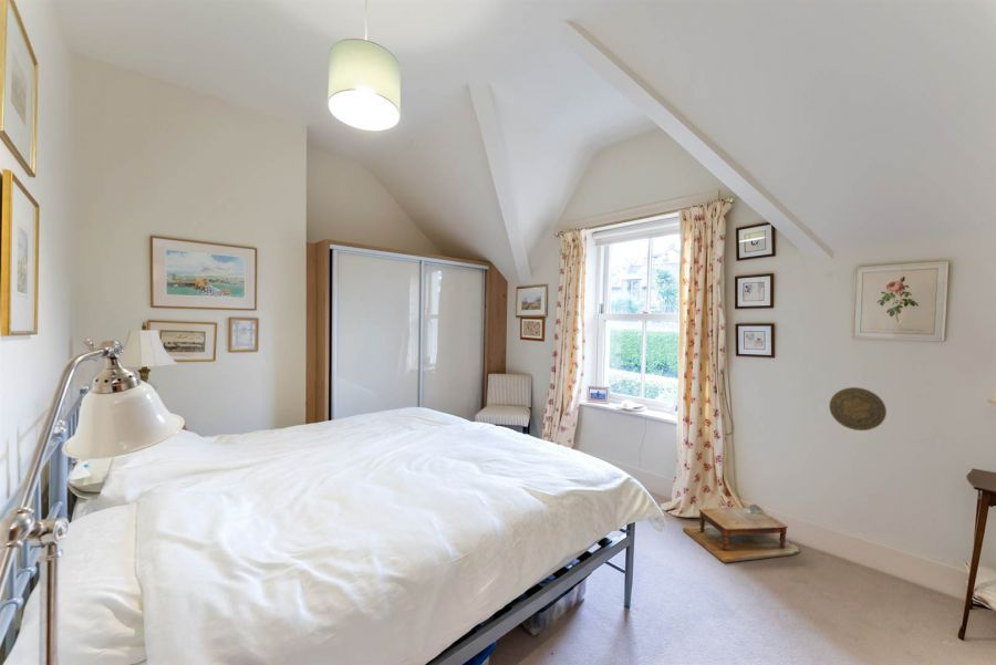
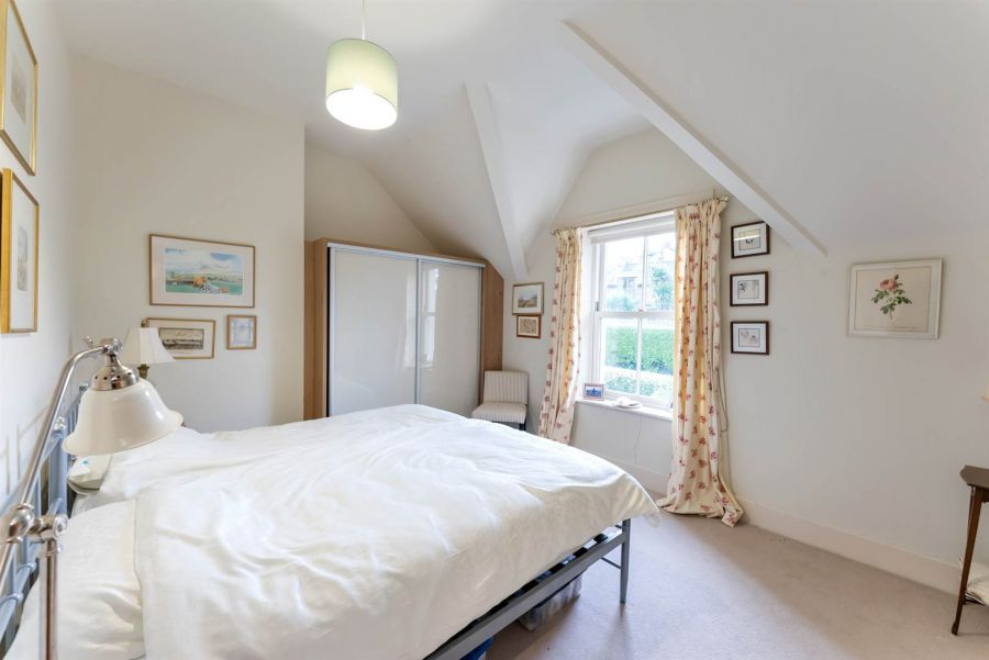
- decorative plate (855, 408)
- footstool (738, 527)
